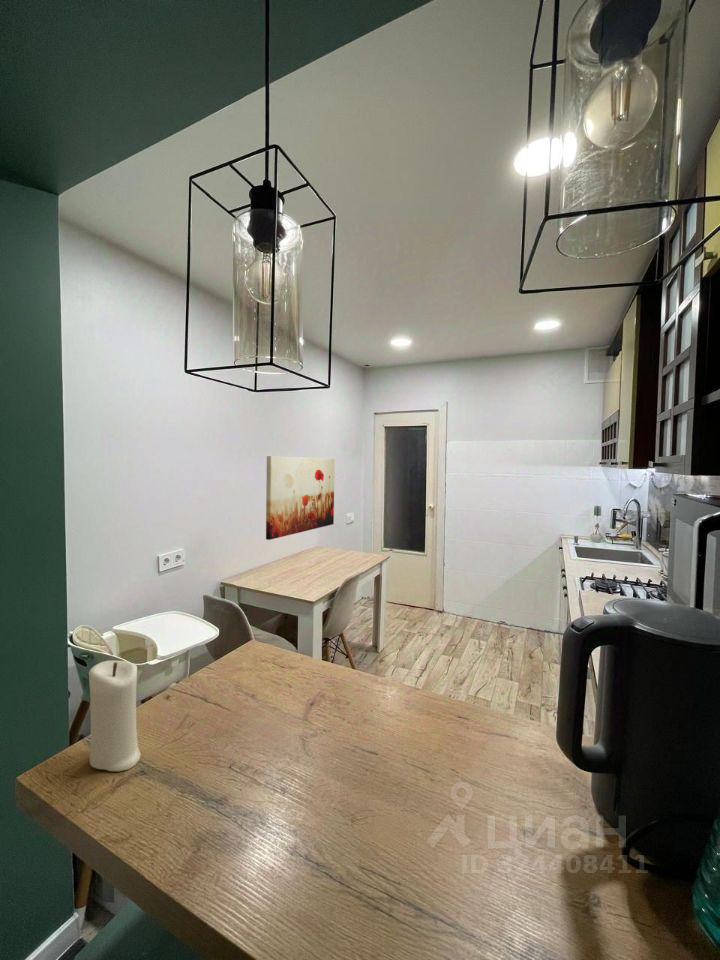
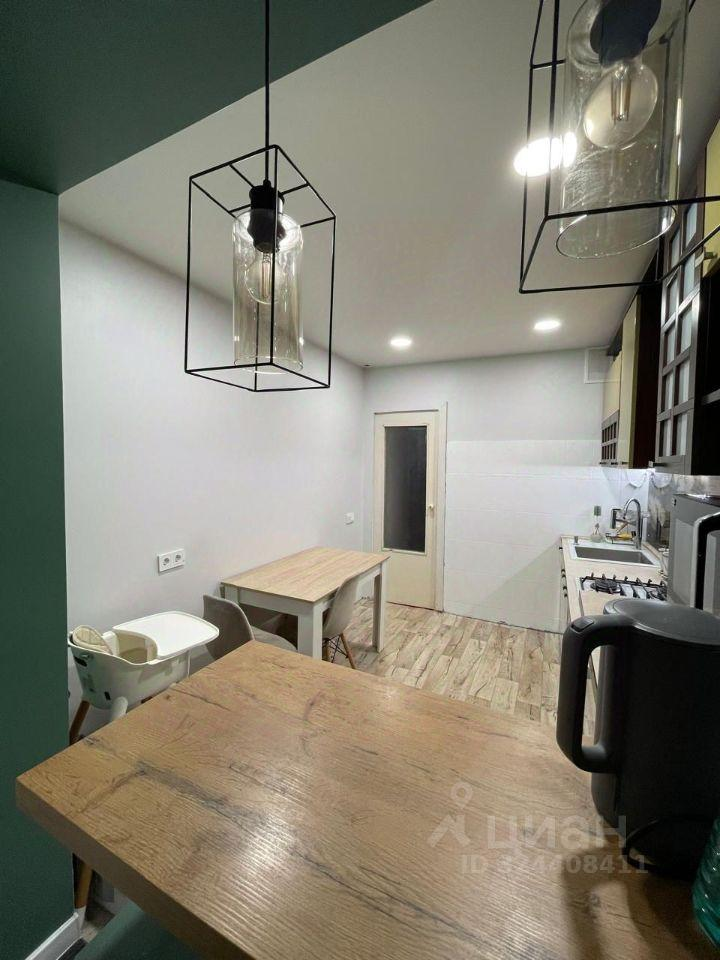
- wall art (304, 494)
- candle (116, 709)
